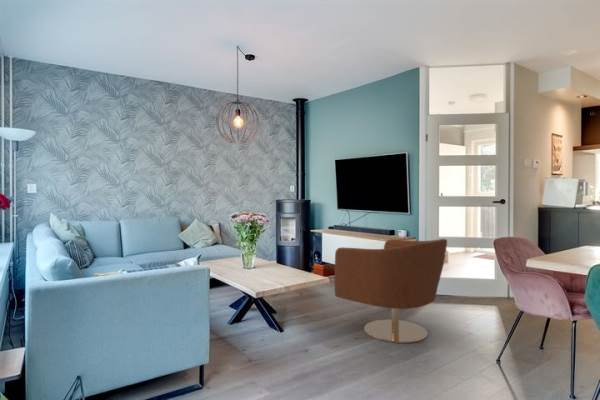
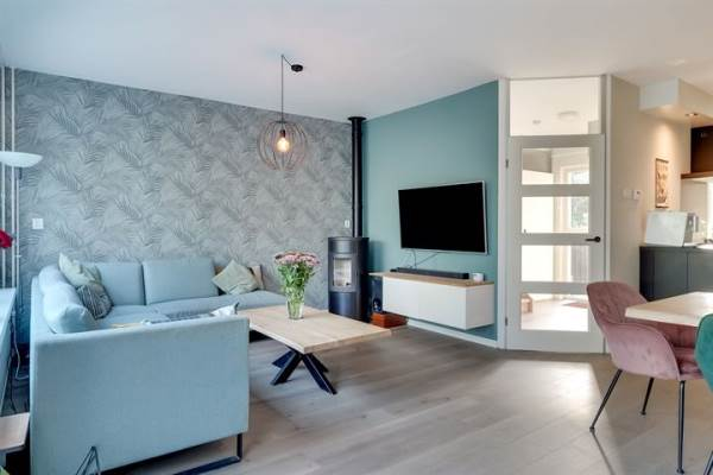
- armchair (396, 283)
